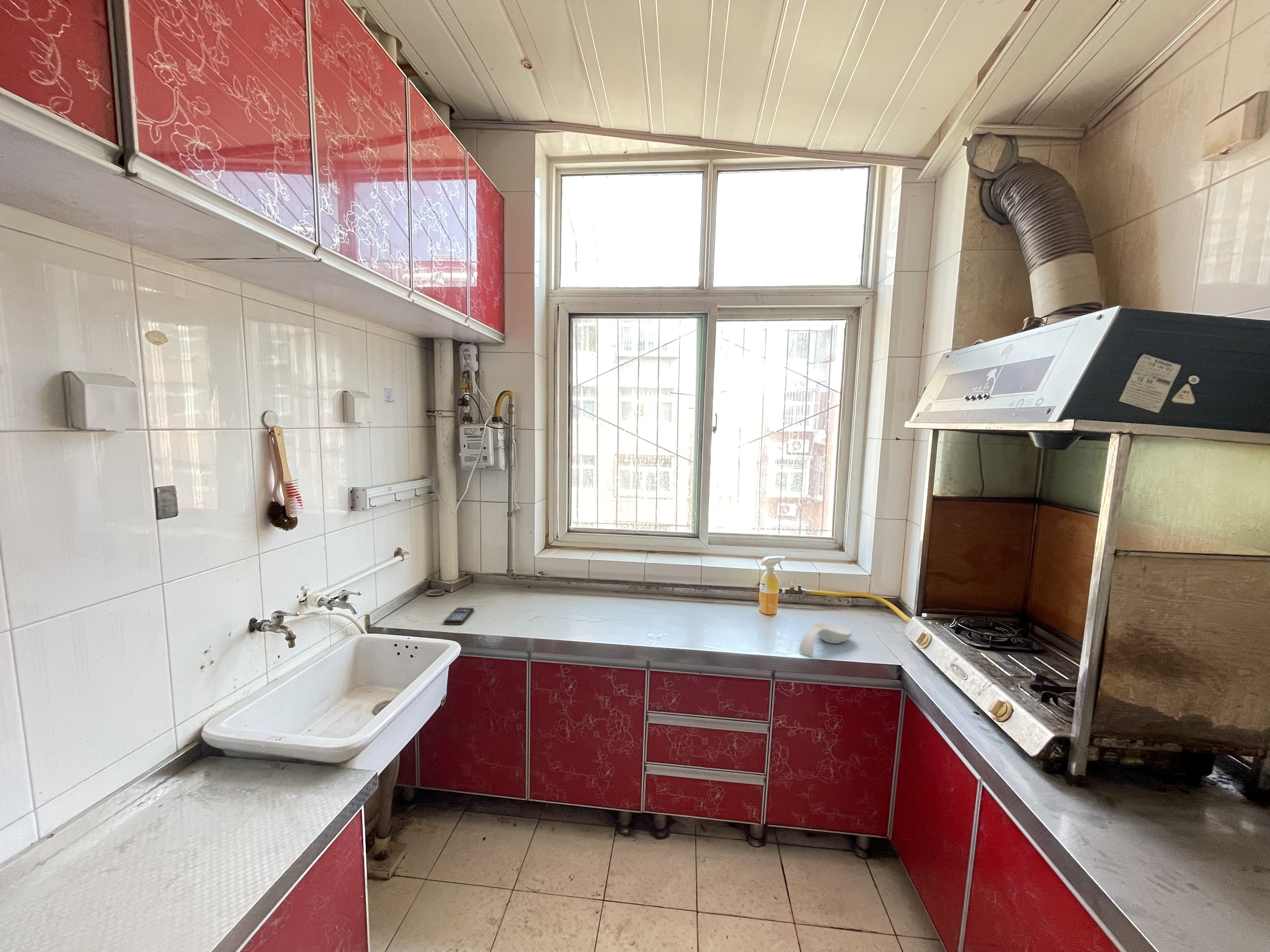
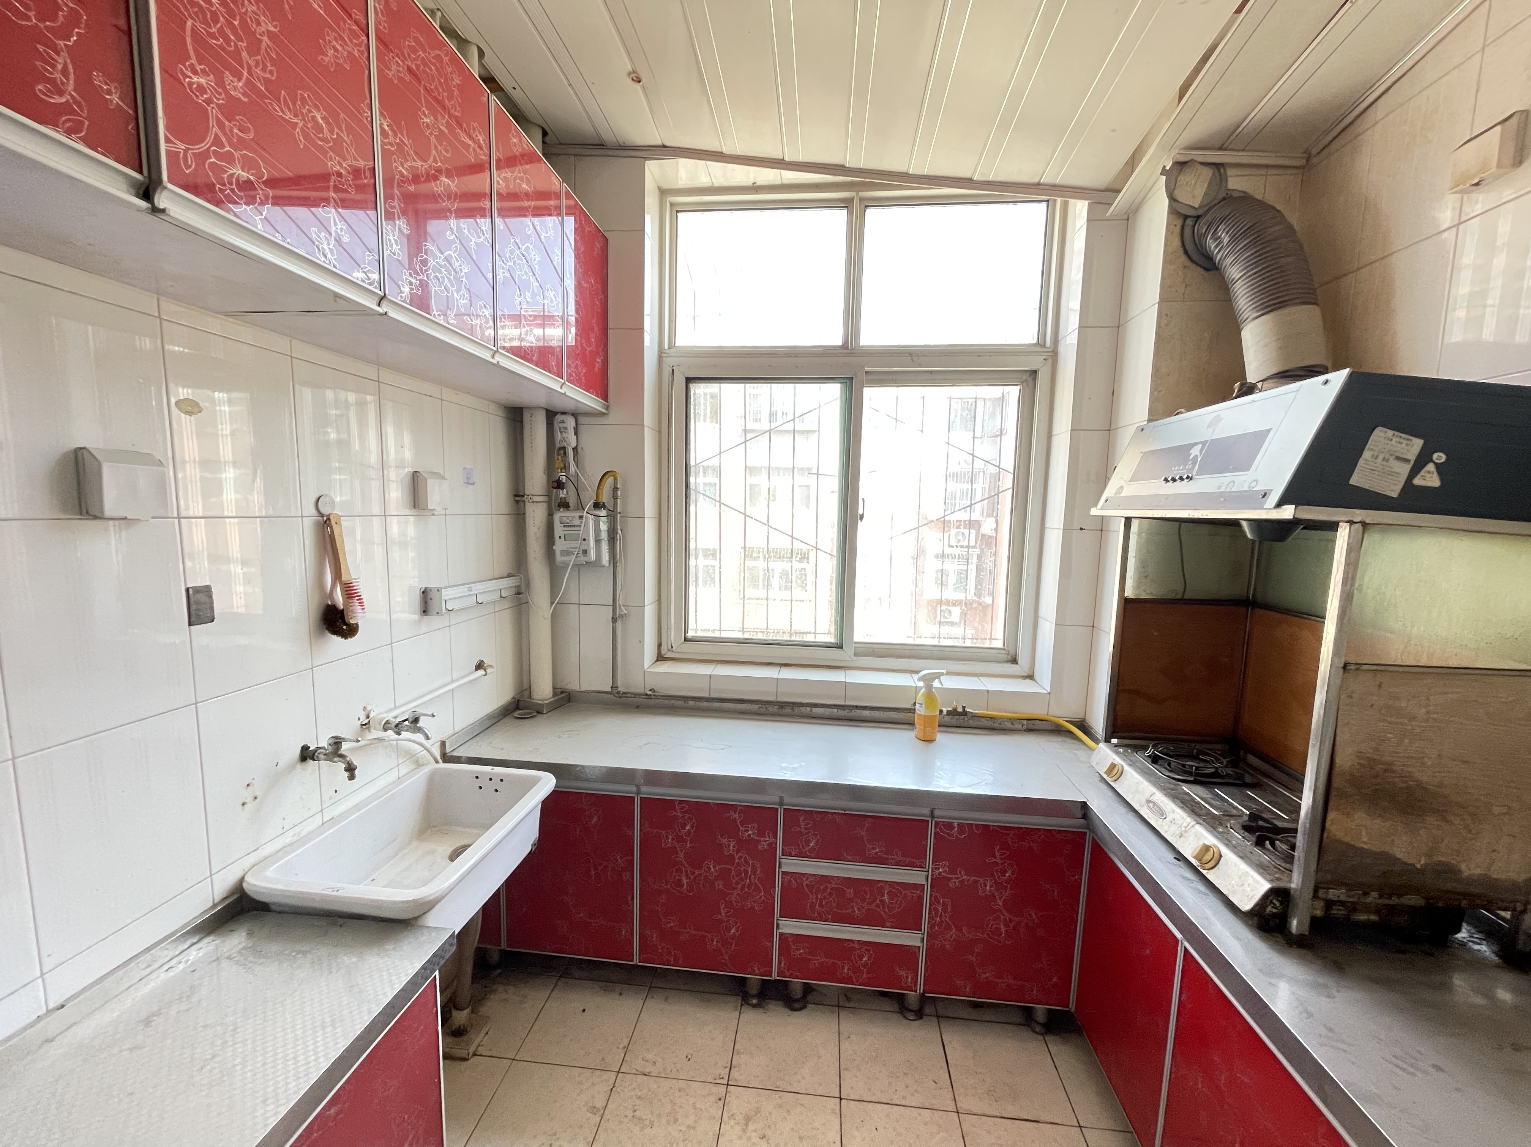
- spoon rest (824, 634)
- smartphone (459, 616)
